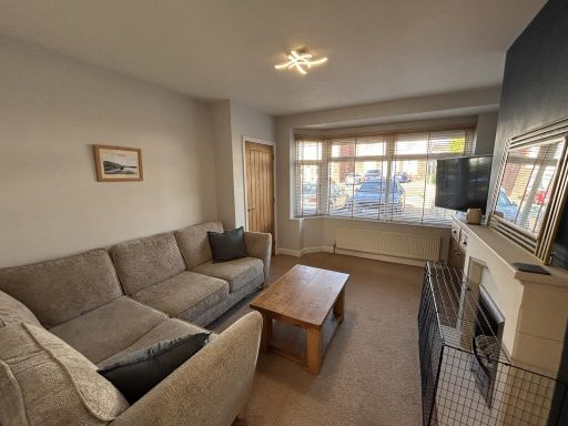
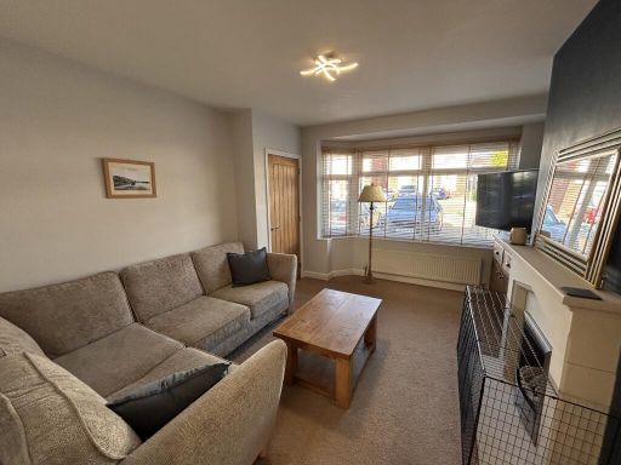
+ floor lamp (370, 234)
